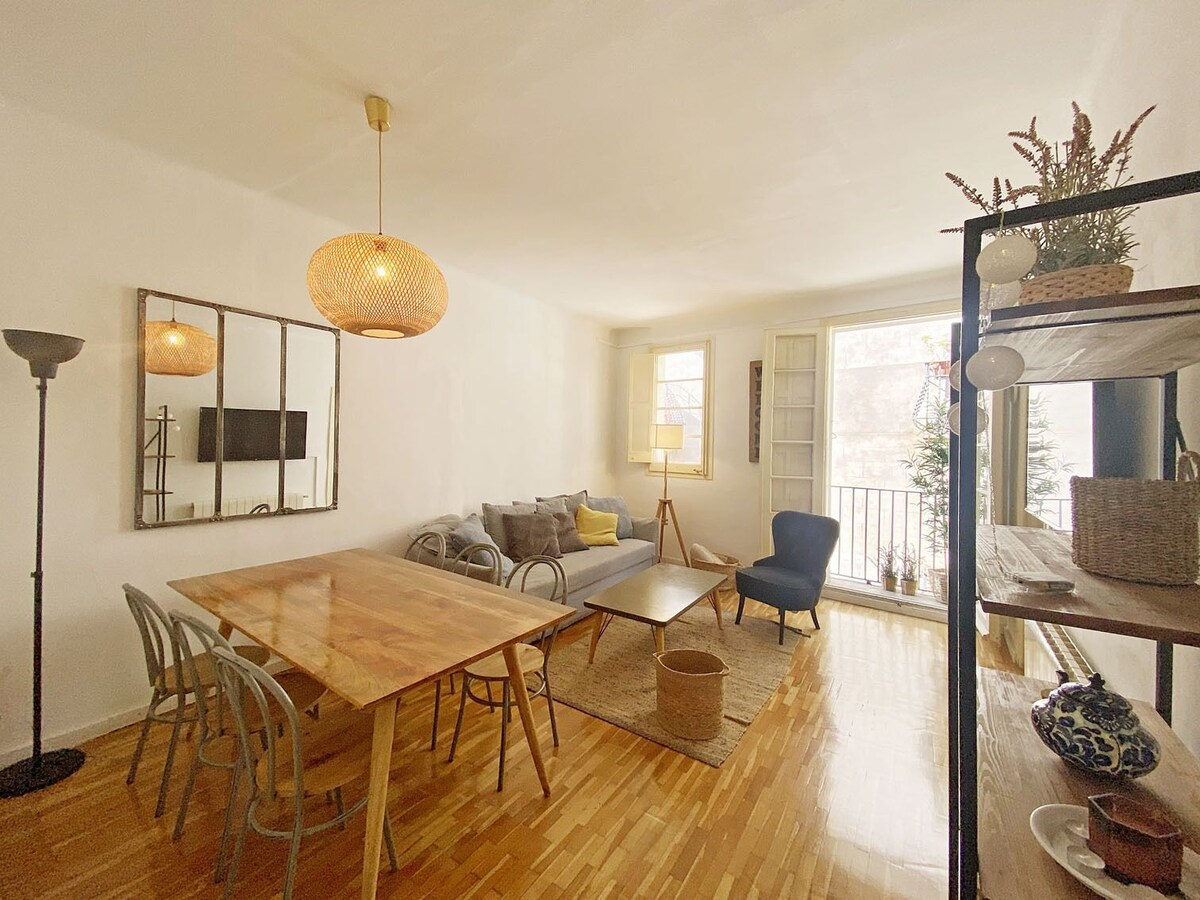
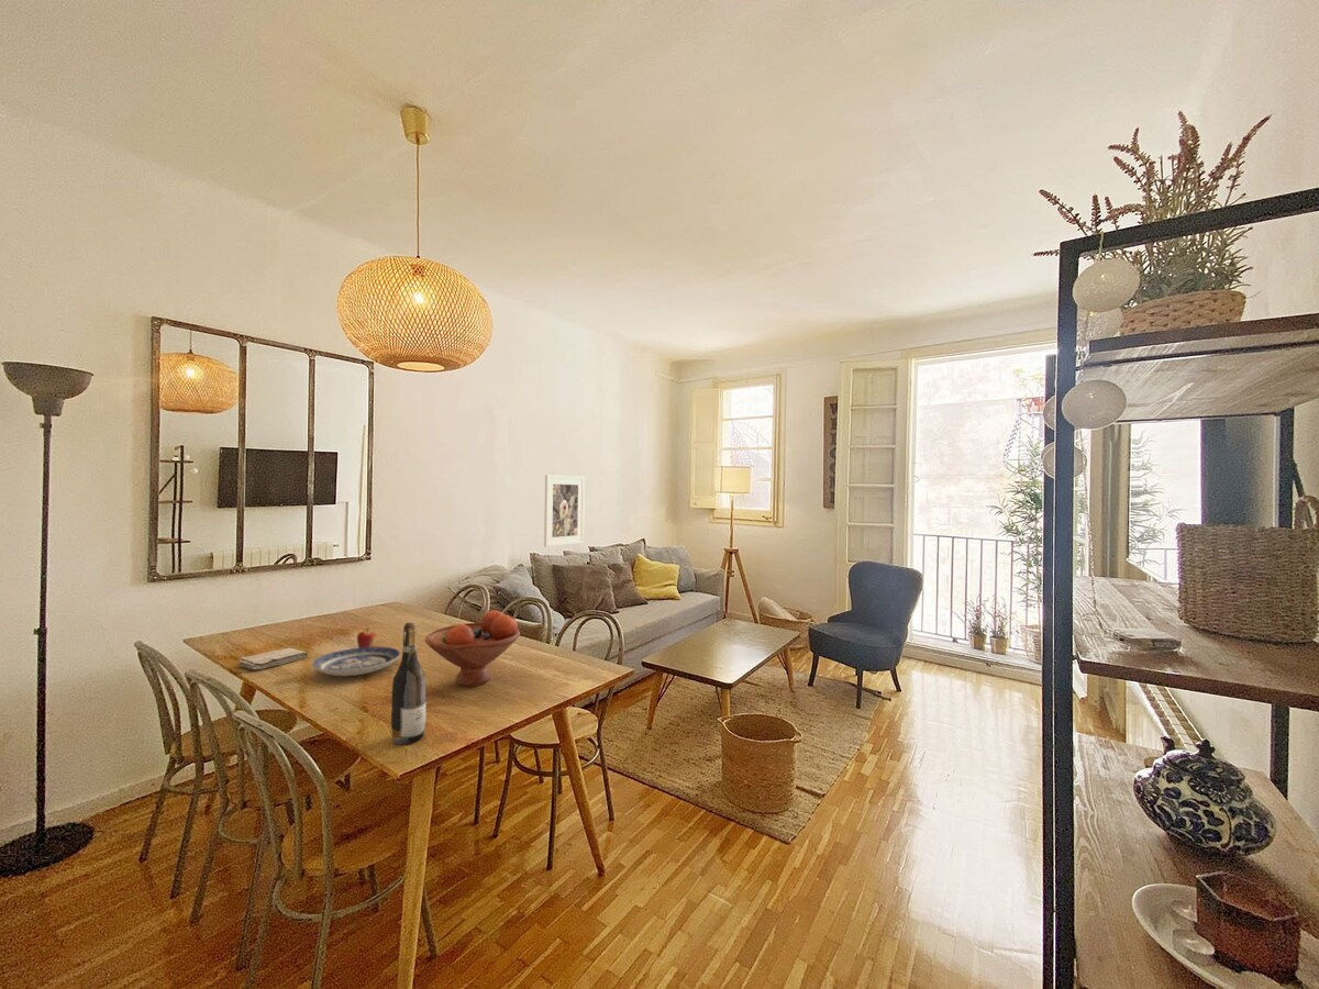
+ wine bottle (409, 680)
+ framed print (565, 510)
+ washcloth (273, 657)
+ fruit (366, 636)
+ plate (357, 663)
+ fruit bowl (473, 647)
